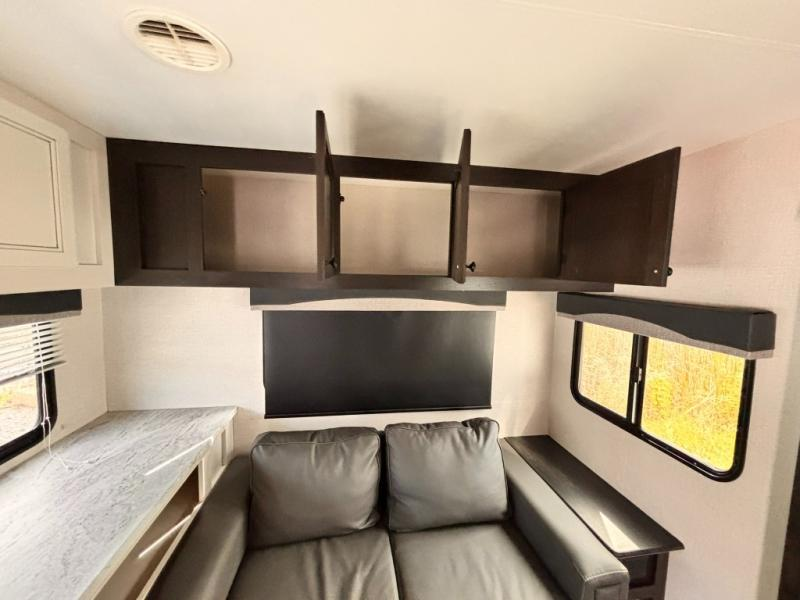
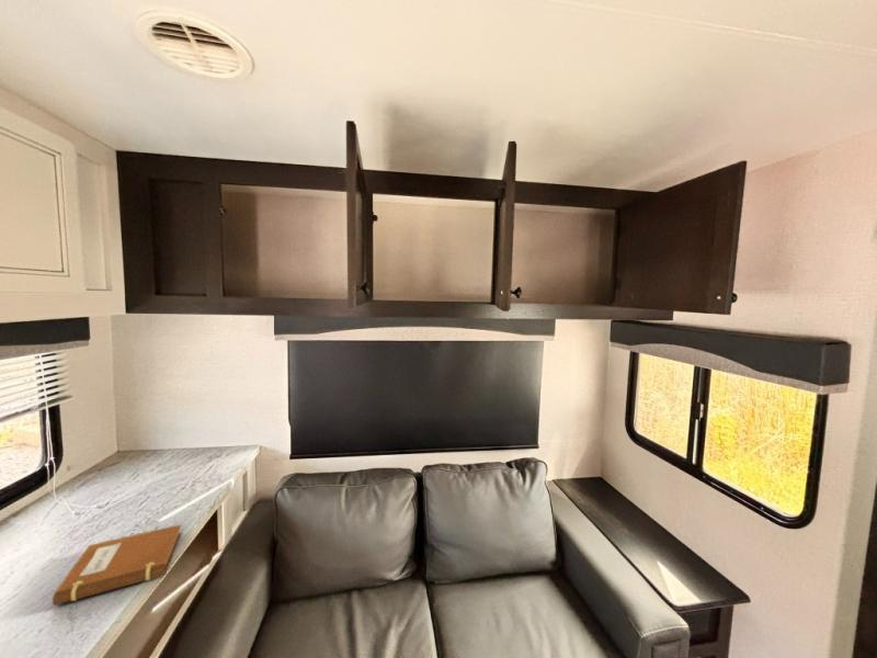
+ notebook (123, 560)
